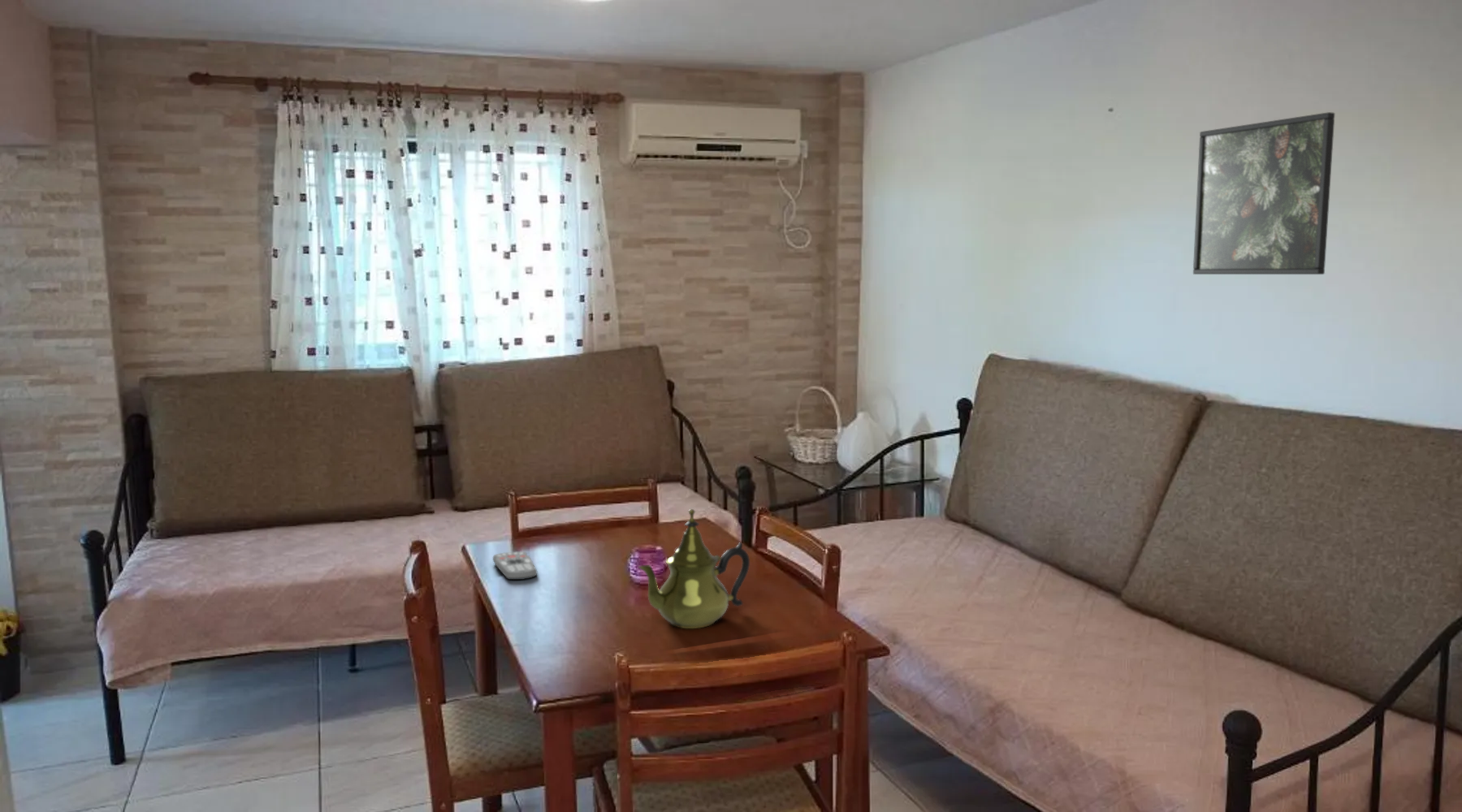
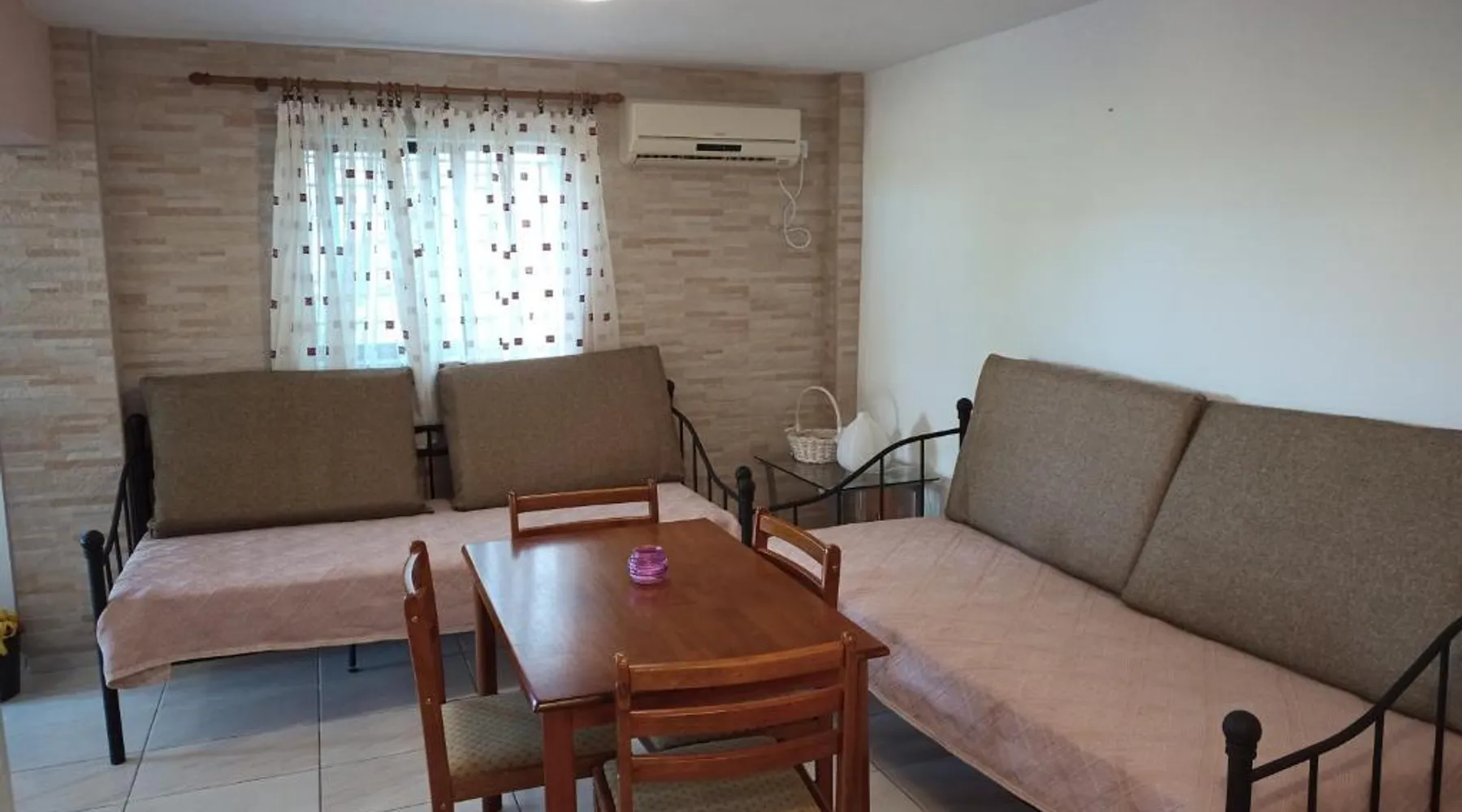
- remote control (516, 566)
- teapot (694, 565)
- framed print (1258, 199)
